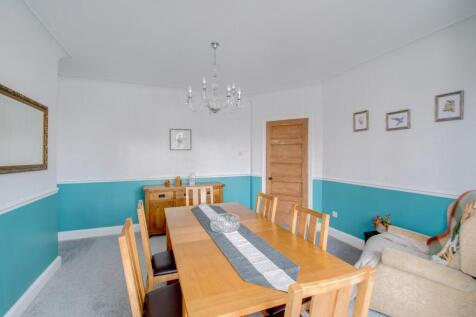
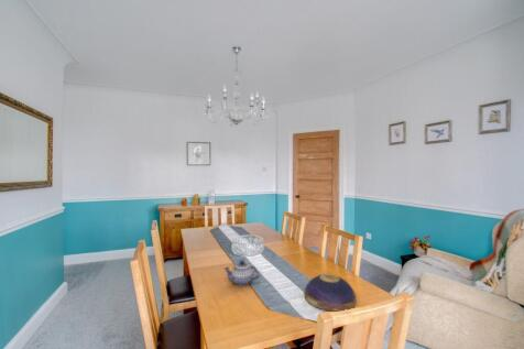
+ teapot (241, 271)
+ decorative bowl (329, 286)
